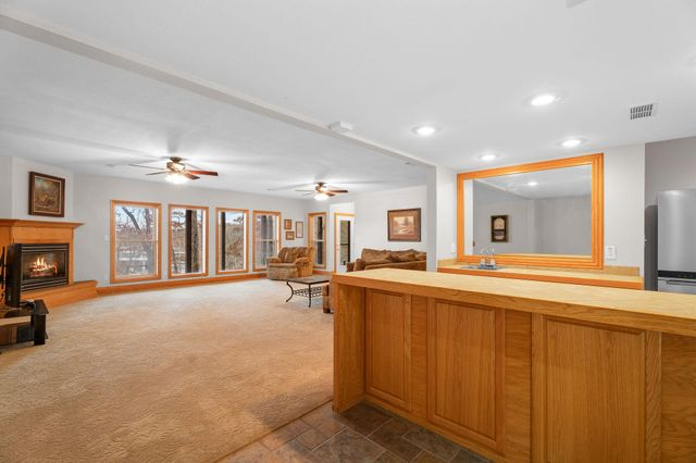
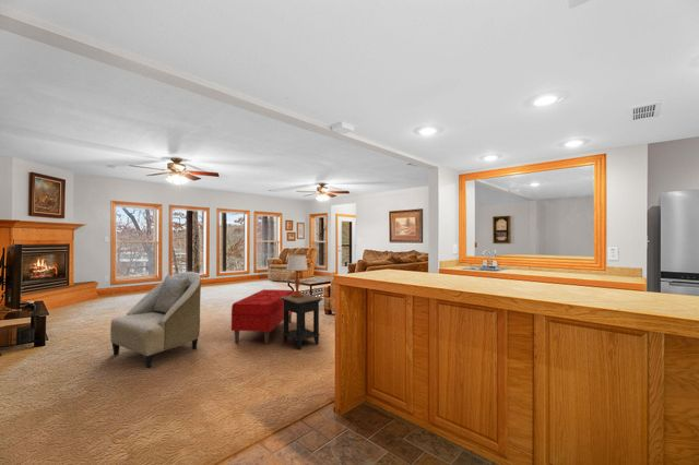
+ bench (265, 313)
+ side table (300, 320)
+ armchair (162, 312)
+ table lamp (297, 275)
